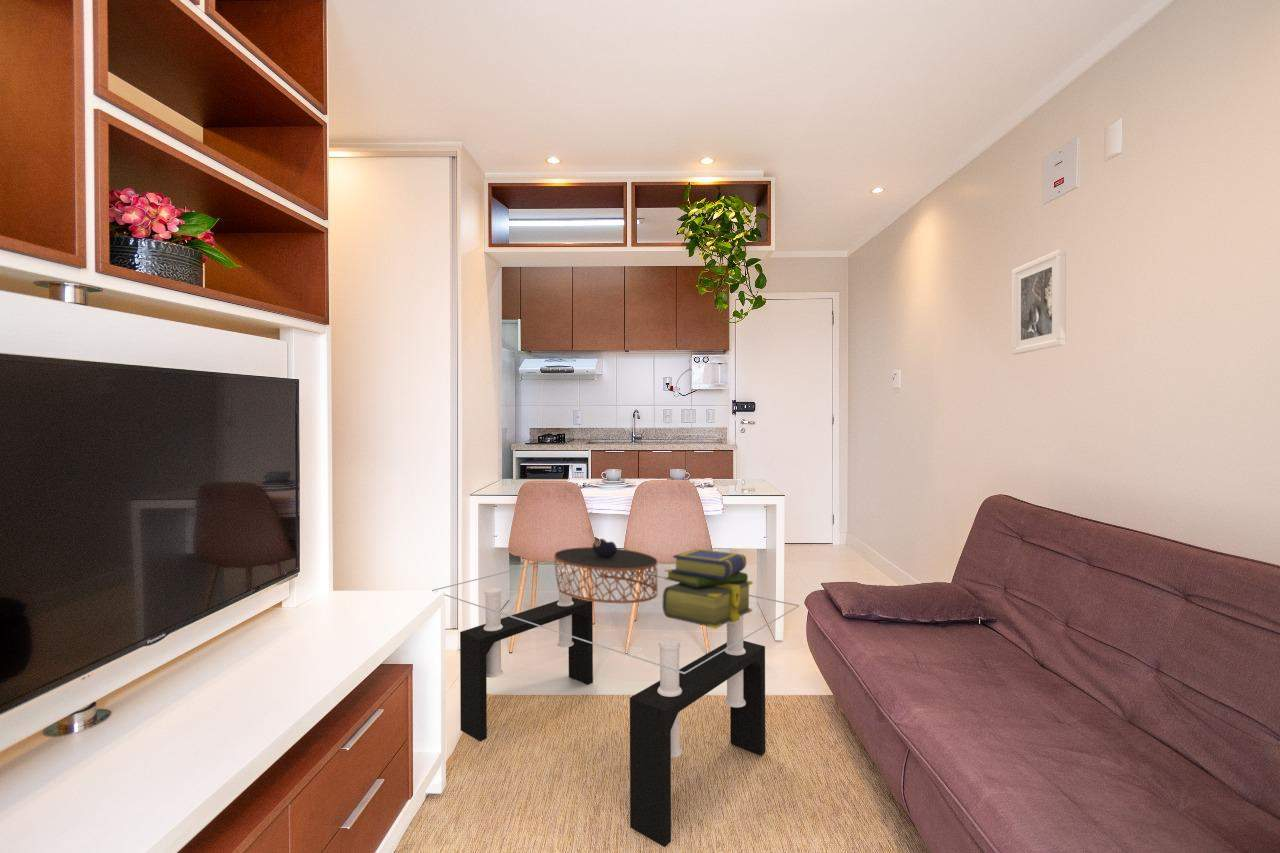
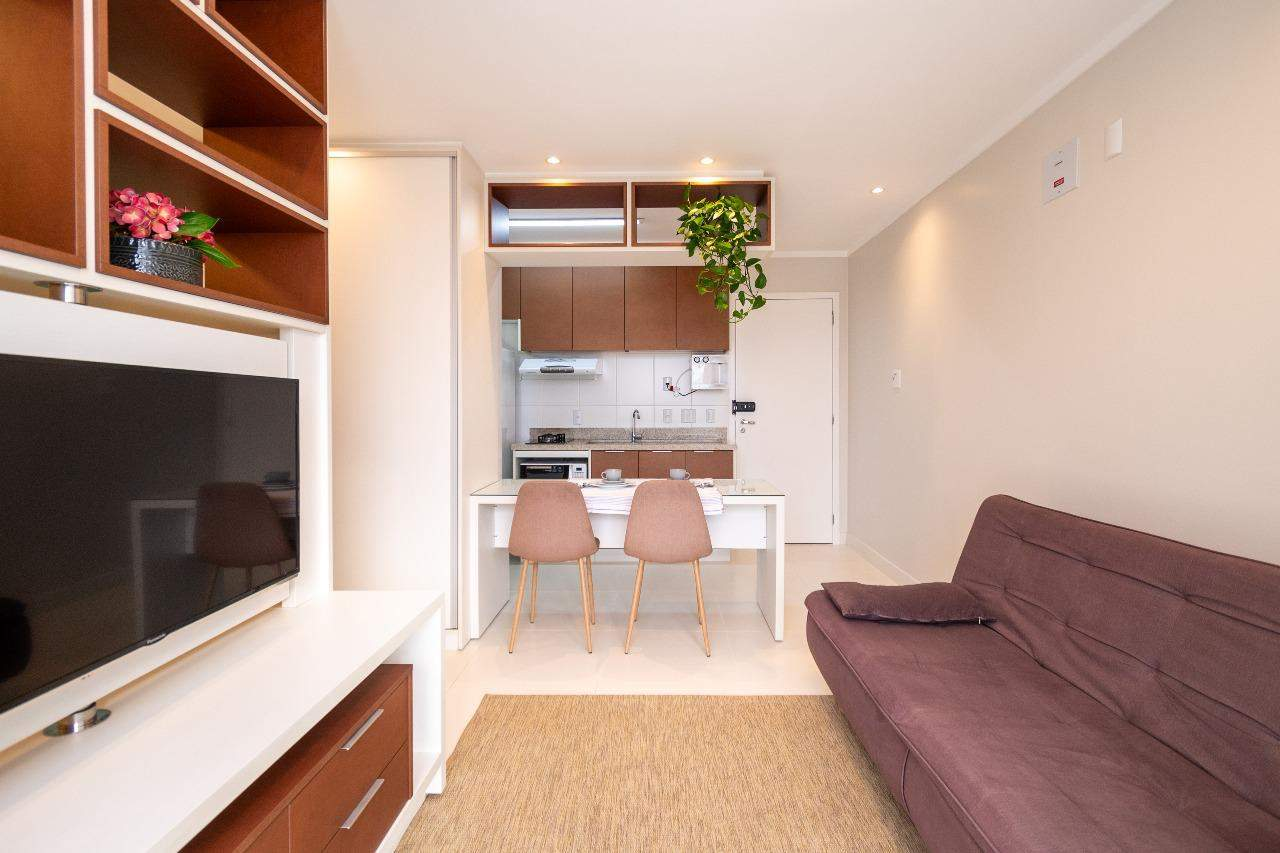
- stack of books (708, 582)
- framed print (1037, 305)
- coffee table (592, 668)
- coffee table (604, 563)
